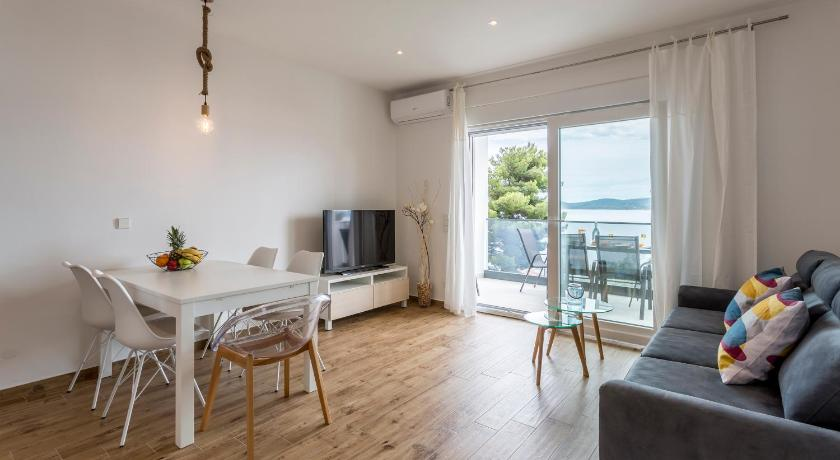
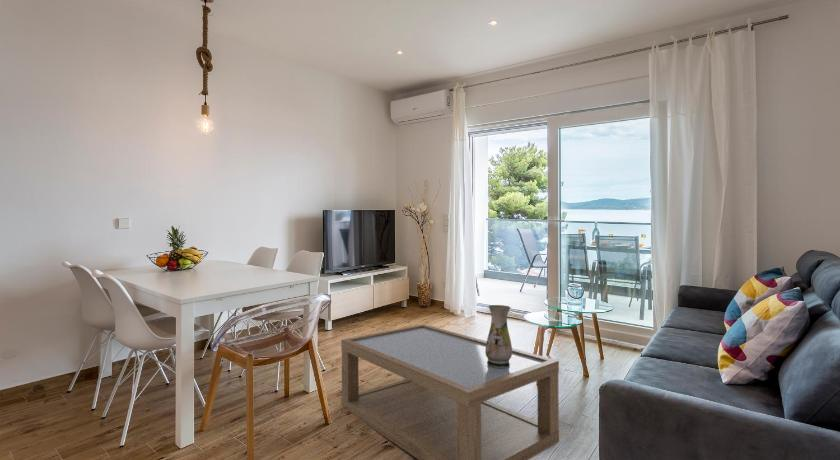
+ vase (498, 333)
+ coffee table (440, 386)
